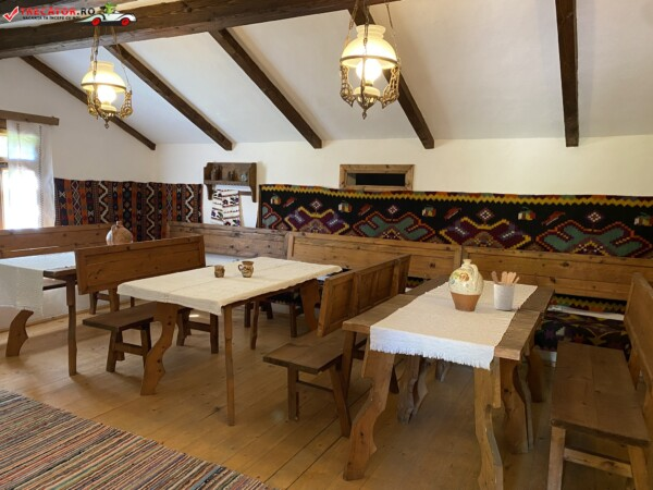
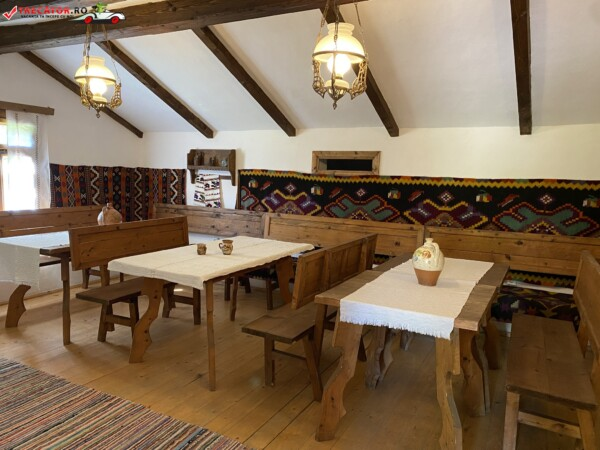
- utensil holder (505, 290)
